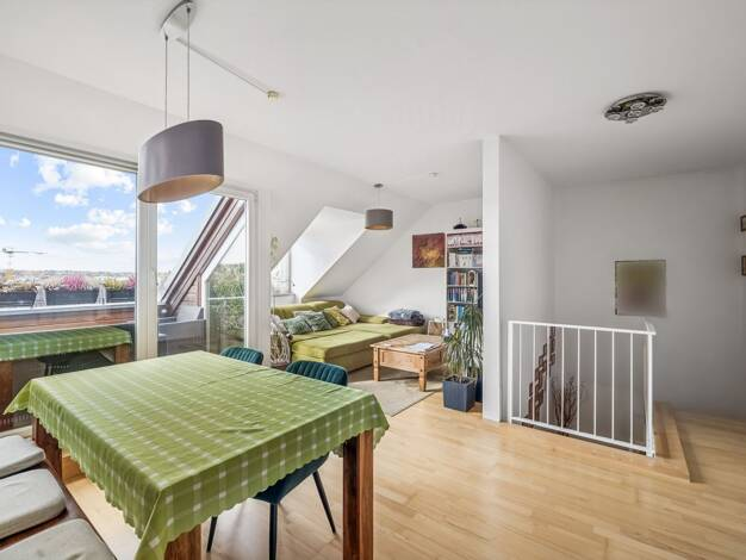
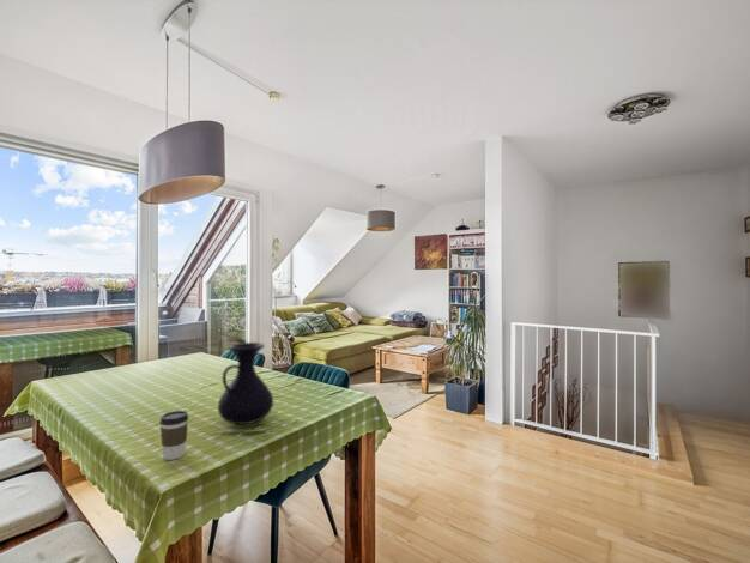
+ coffee cup (174, 435)
+ vase (246, 382)
